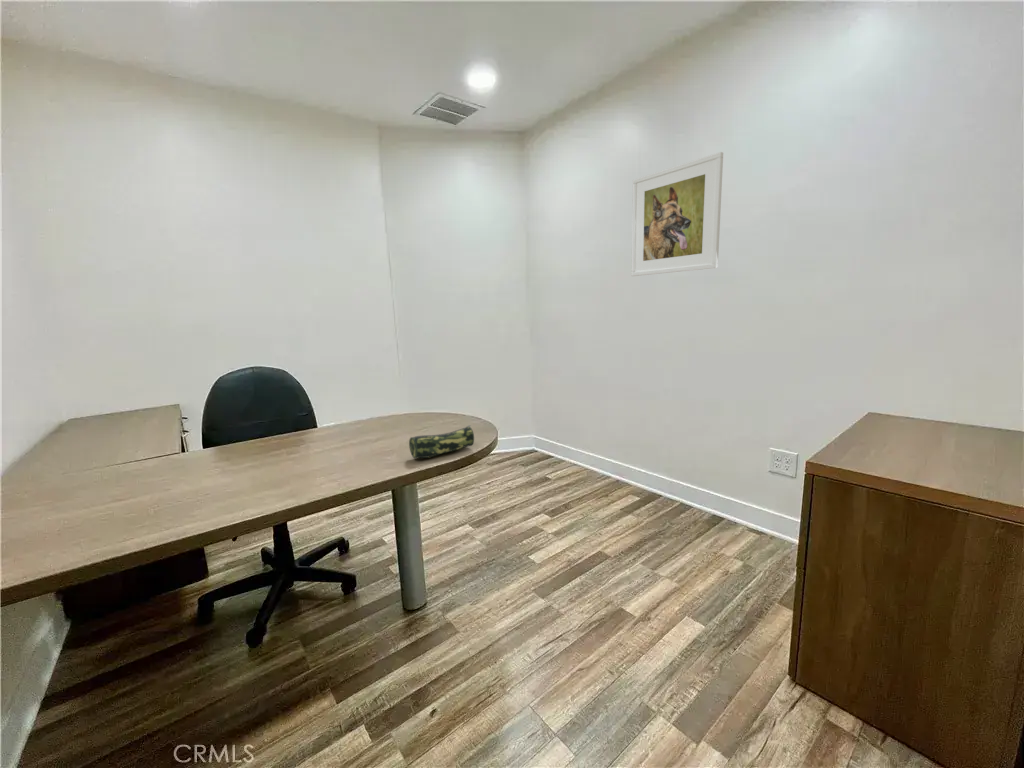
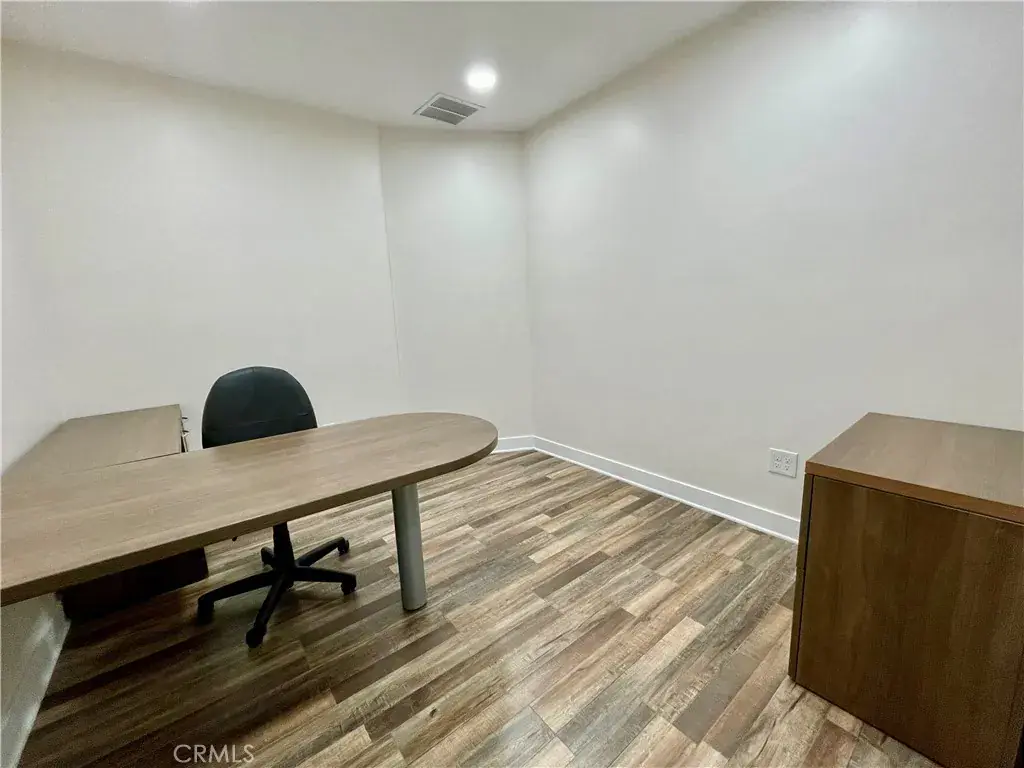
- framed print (672, 220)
- pencil case (443, 442)
